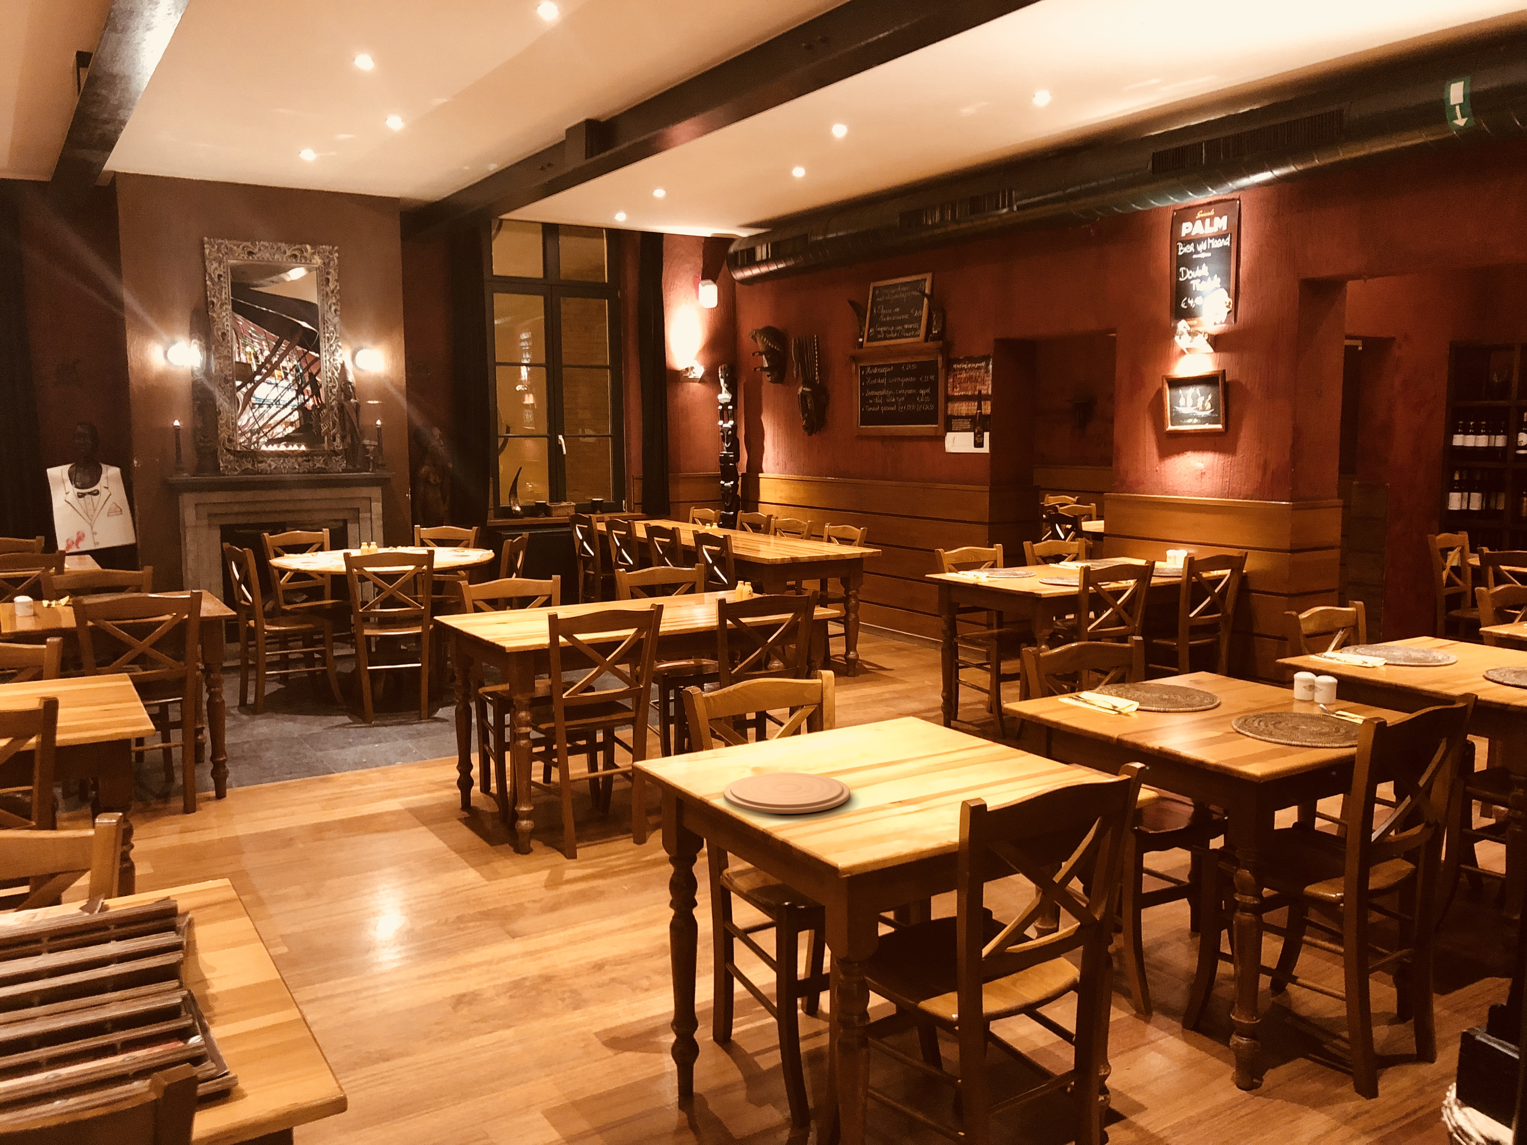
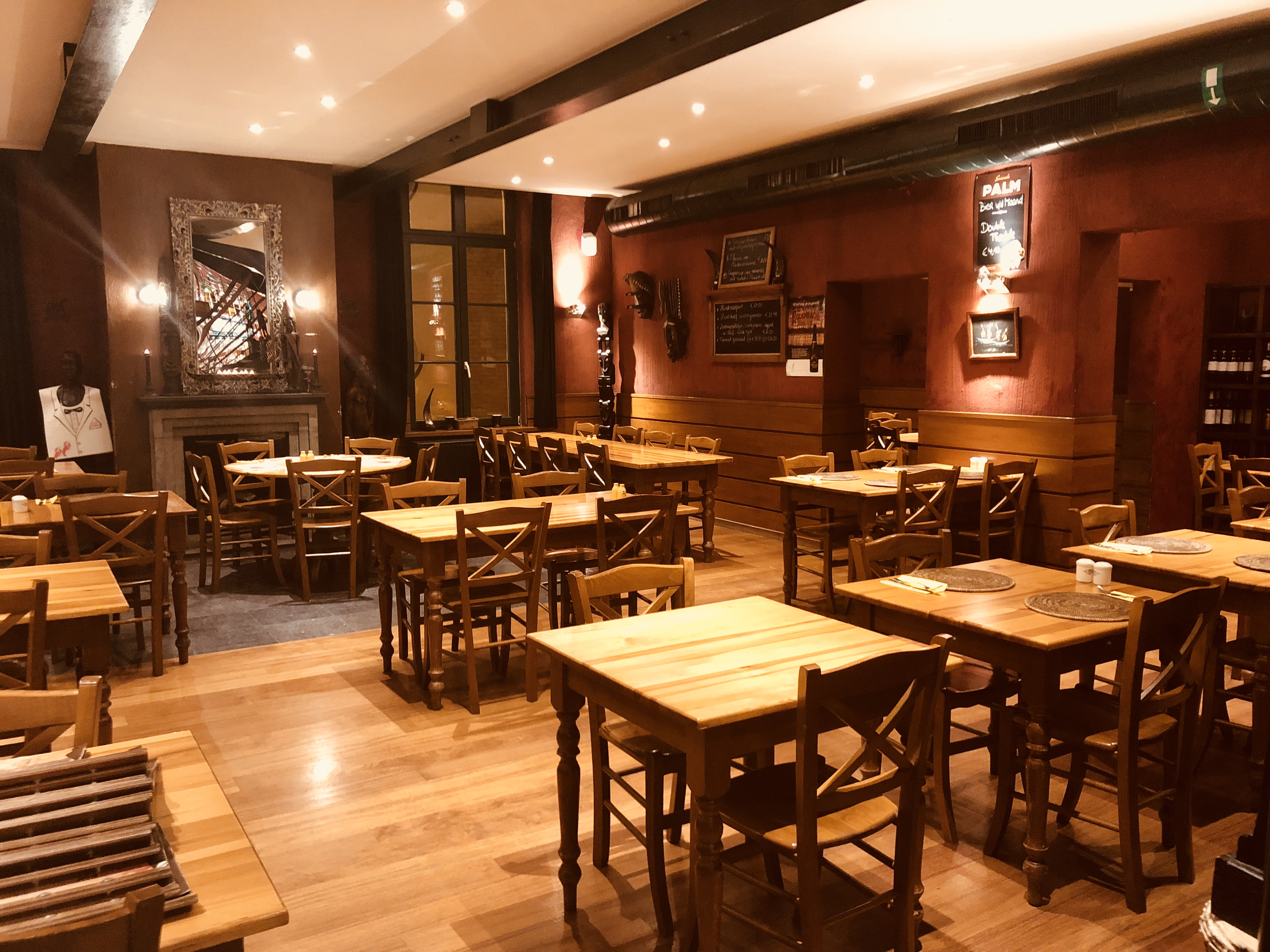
- plate (786, 791)
